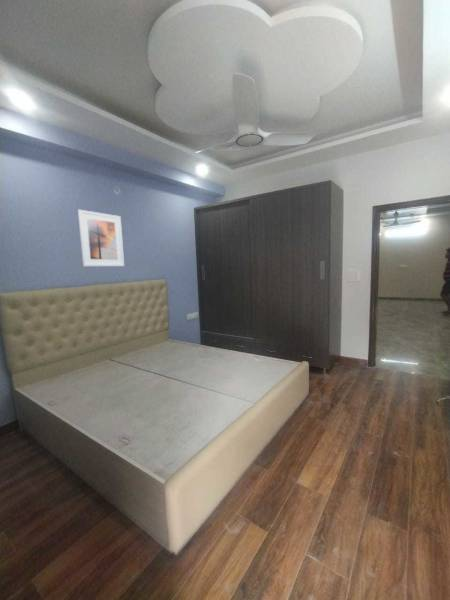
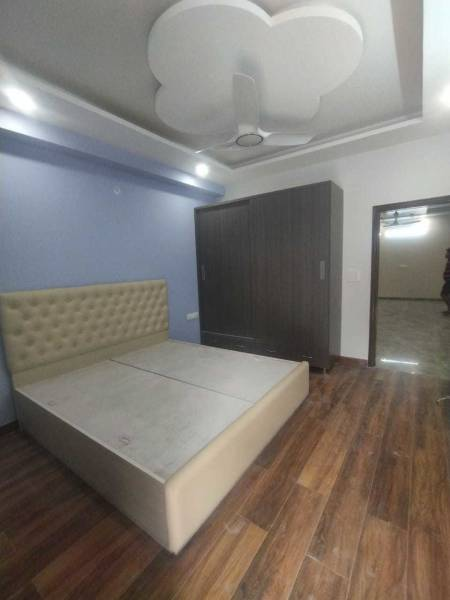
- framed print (102, 240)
